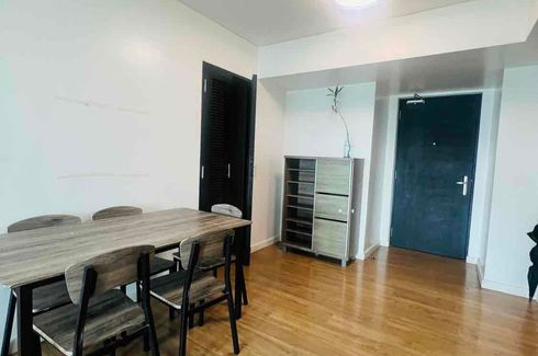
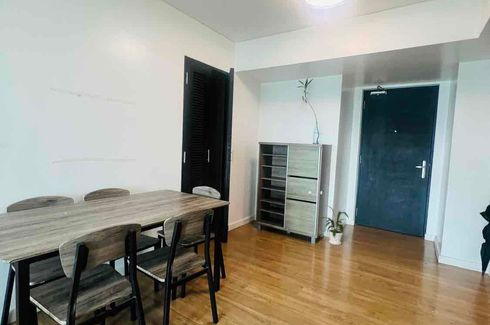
+ house plant (333, 225)
